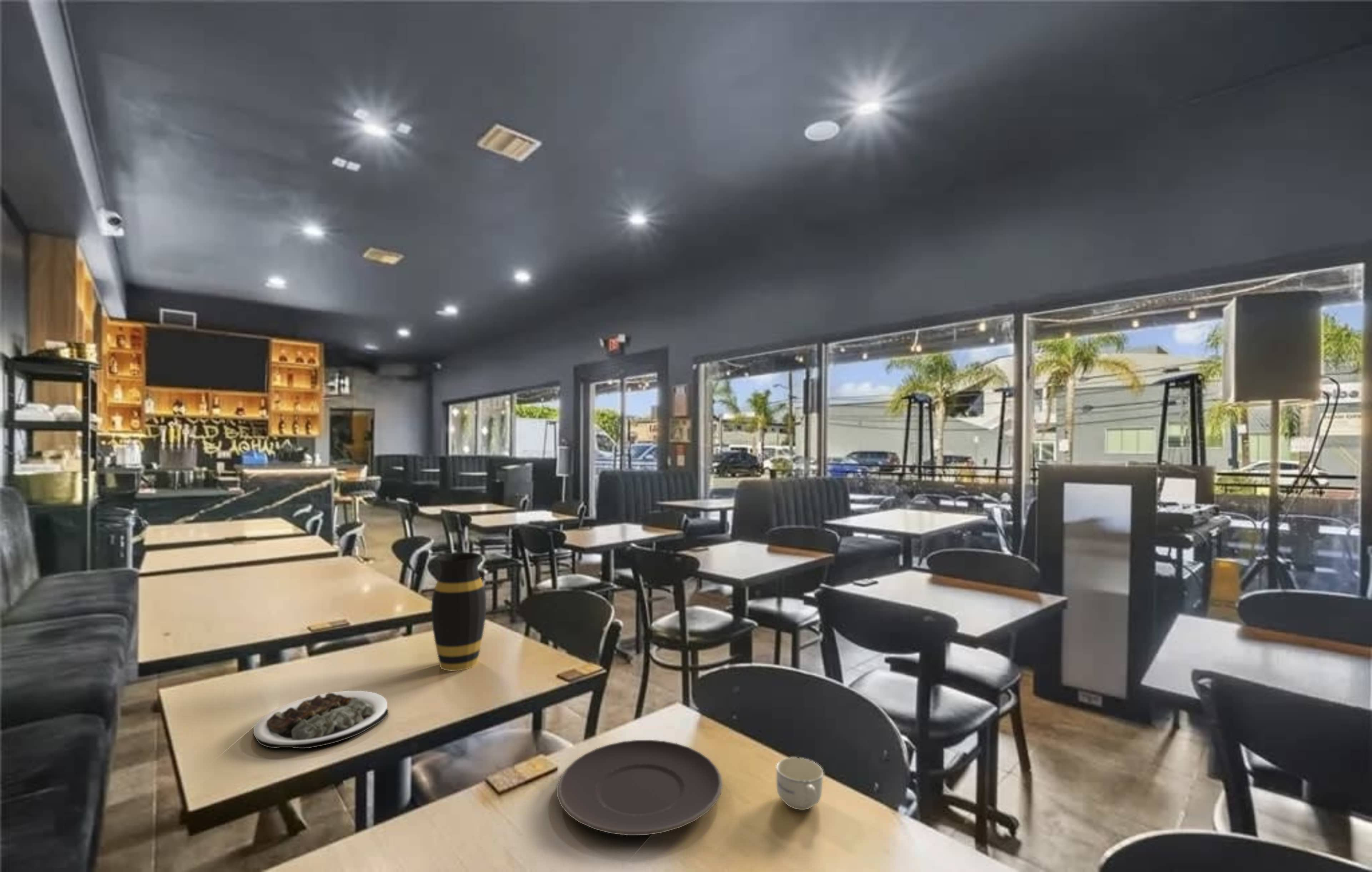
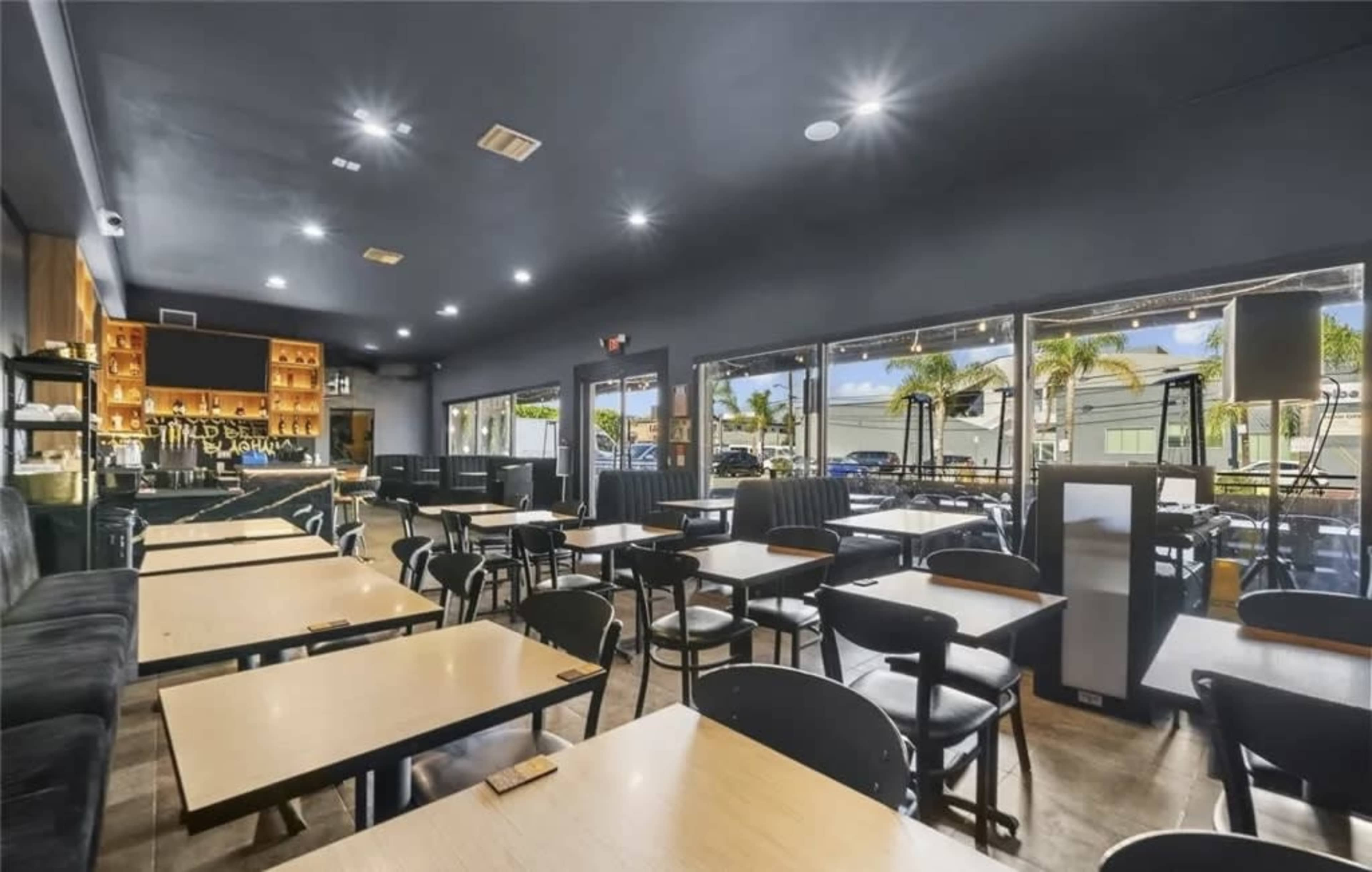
- vase (459, 611)
- cup (801, 789)
- plate (640, 786)
- plate (323, 714)
